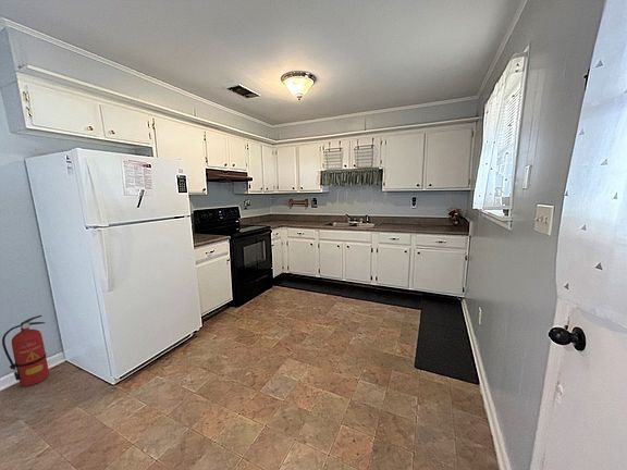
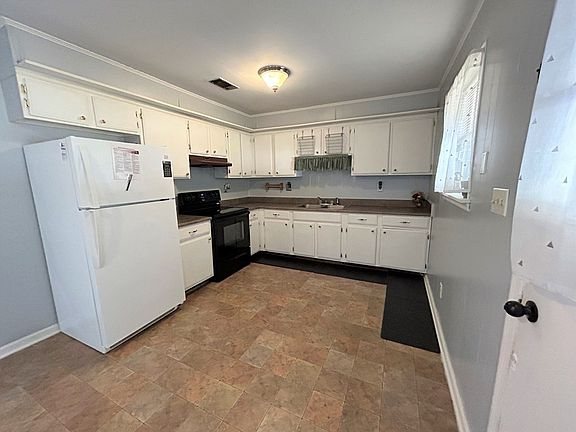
- fire extinguisher (28, 350)
